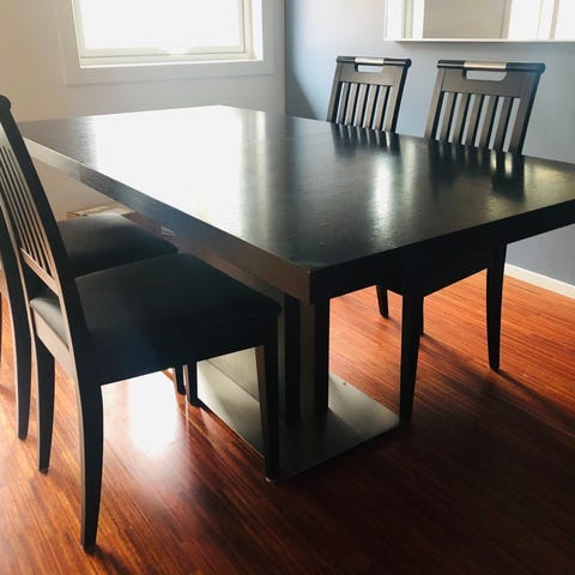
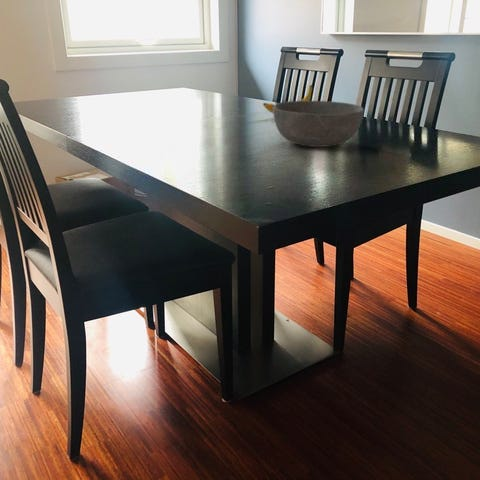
+ bowl (317, 124)
+ banana (301, 100)
